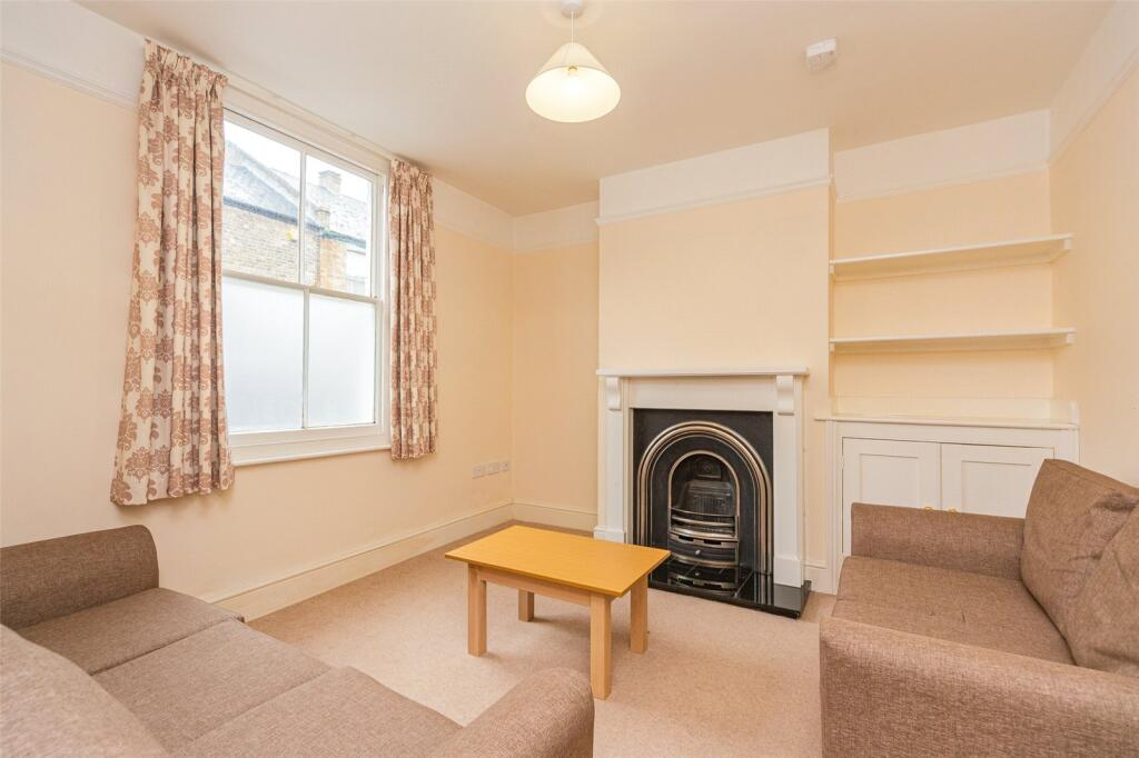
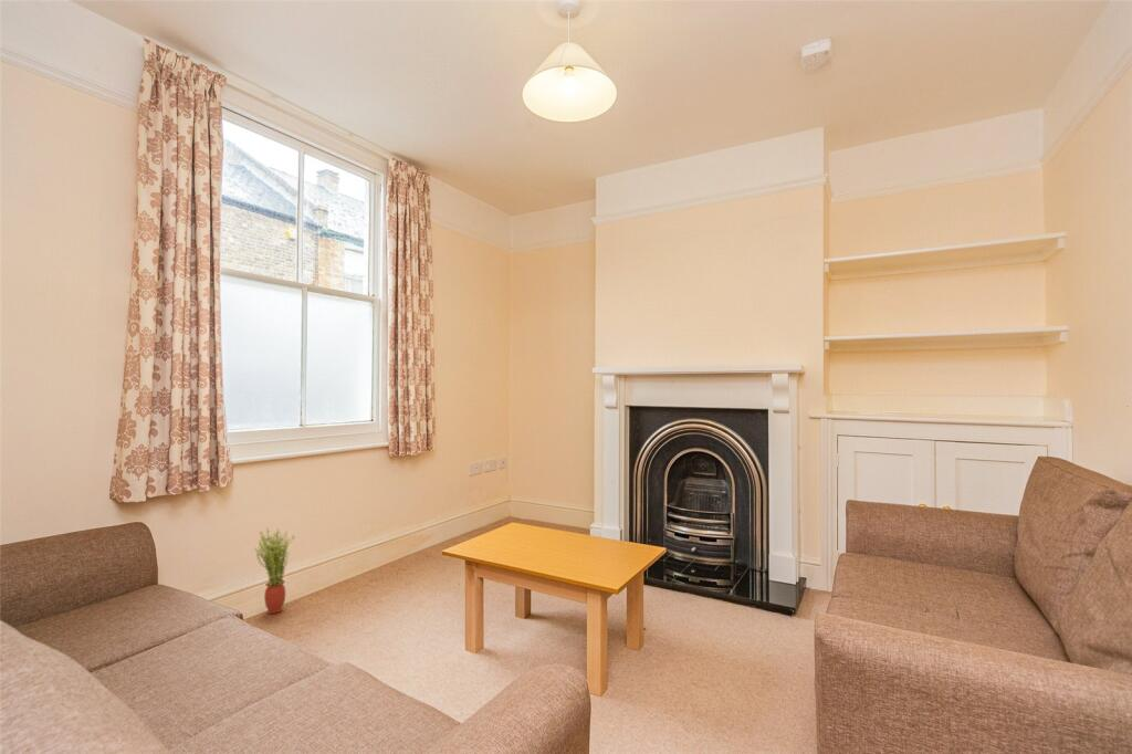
+ potted plant (273, 570)
